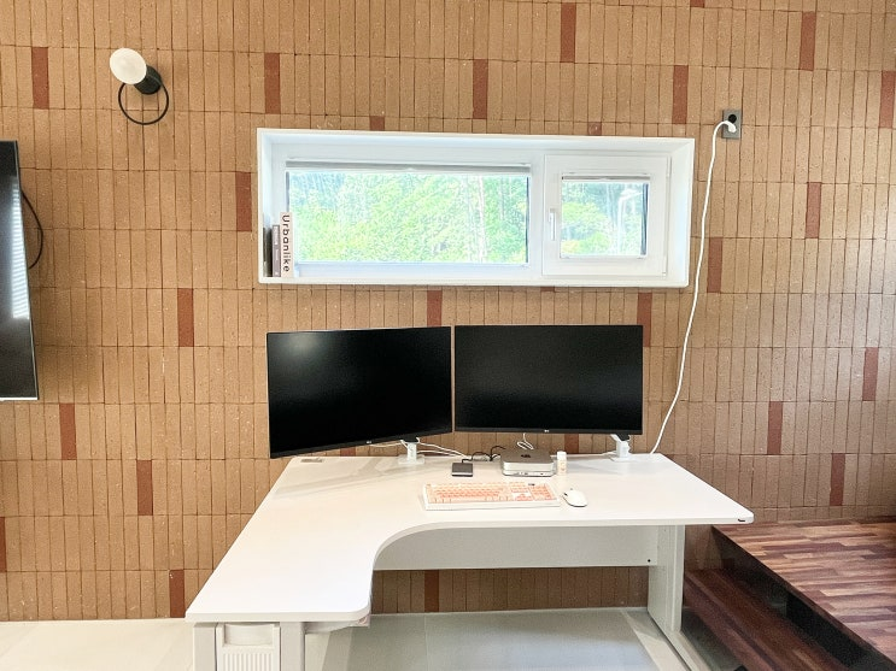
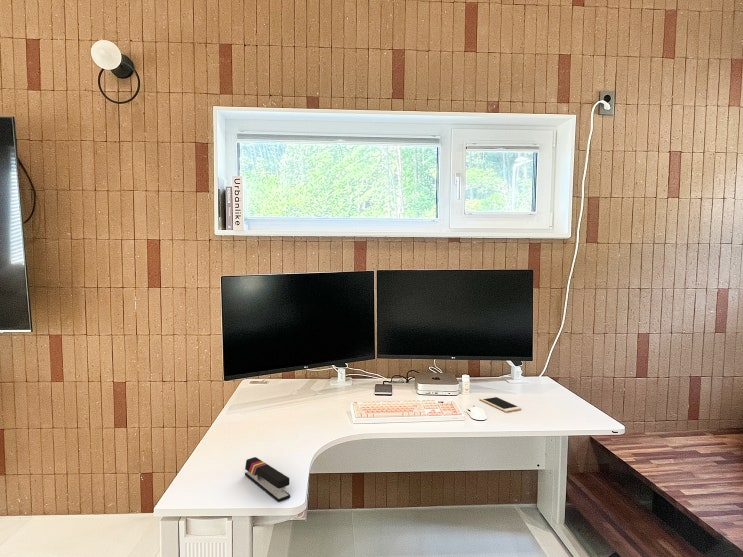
+ stapler (266, 476)
+ cell phone (499, 403)
